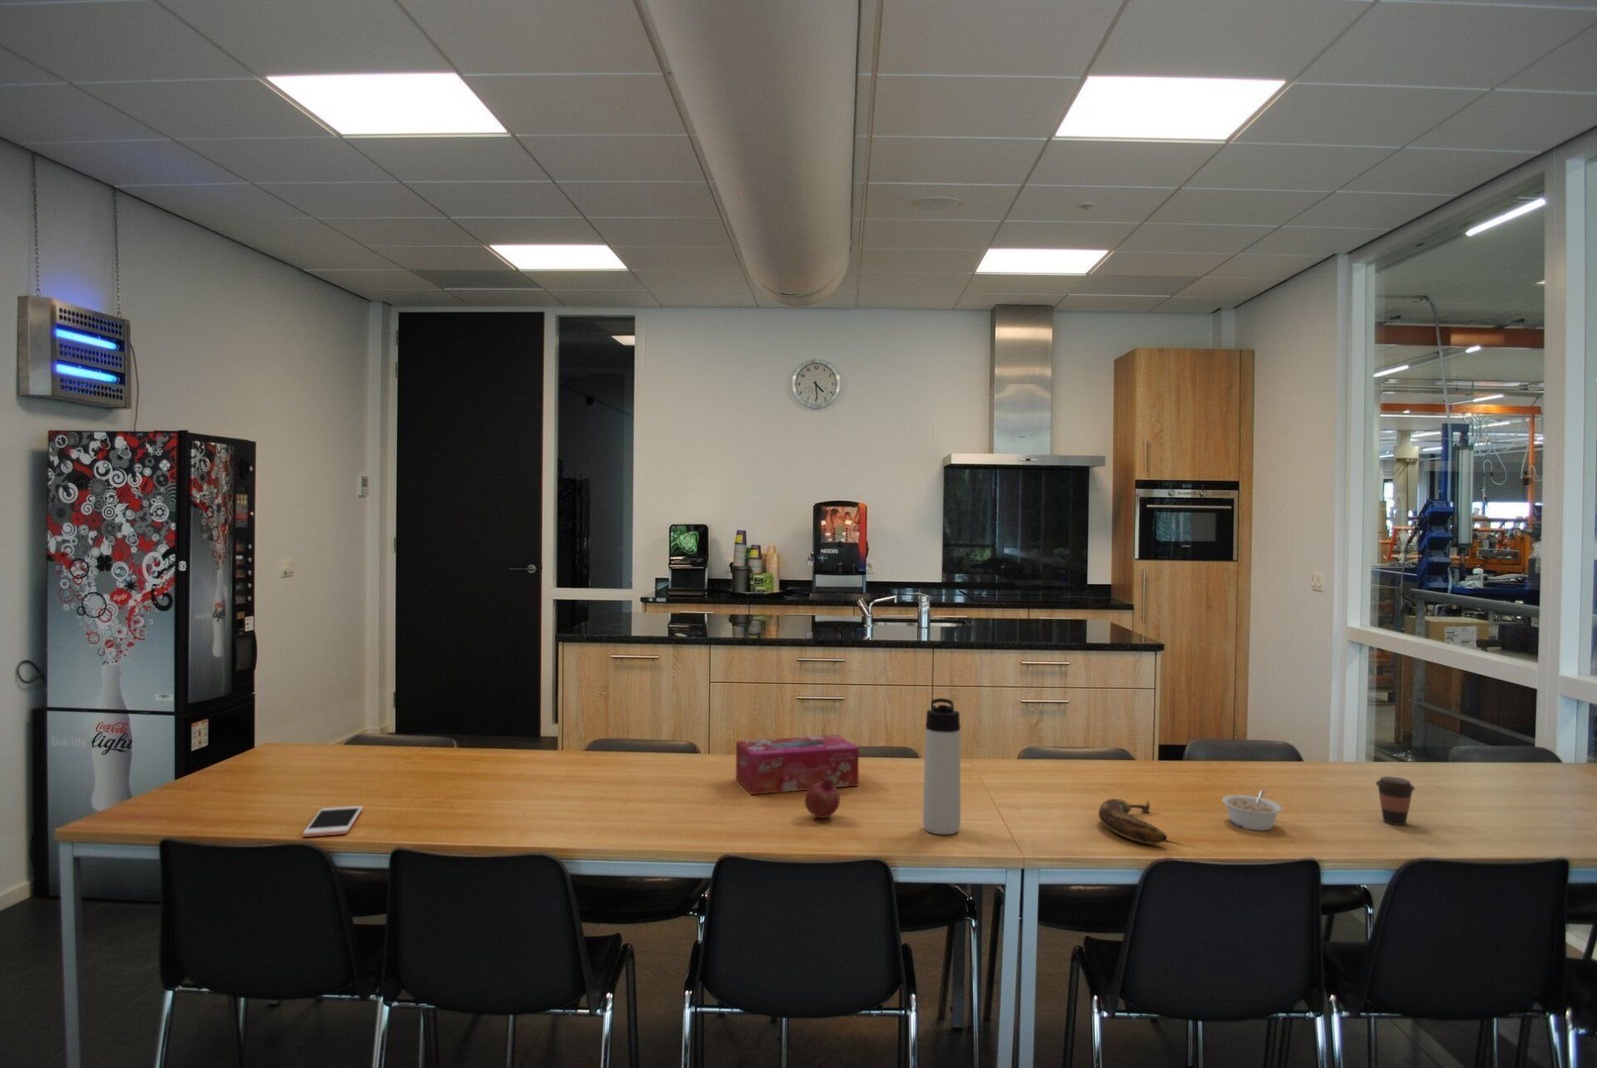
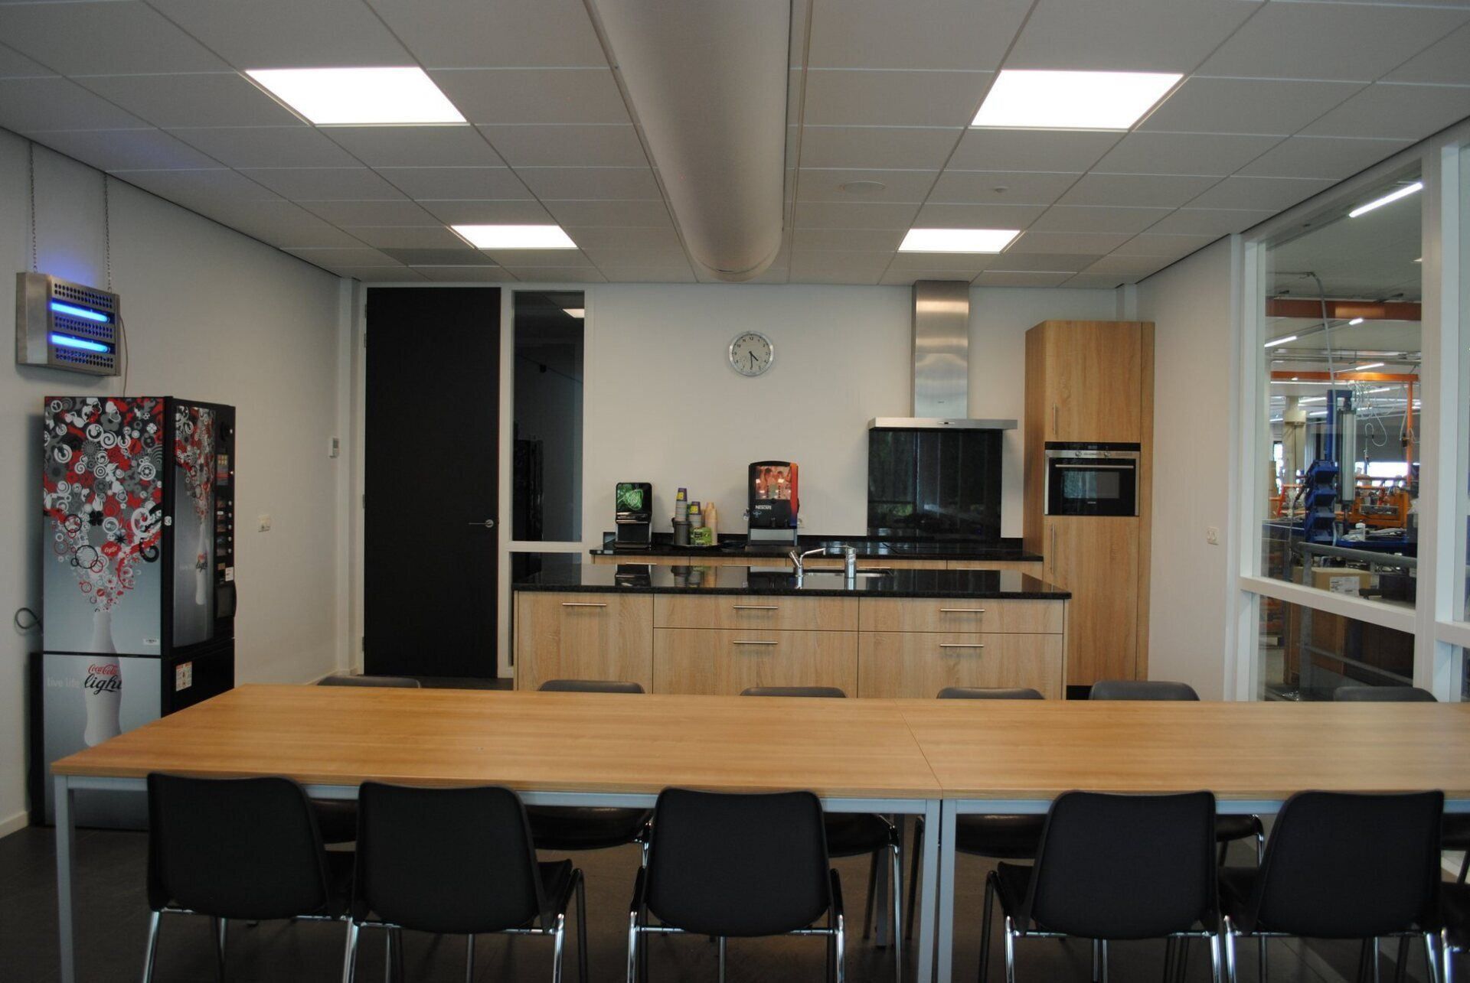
- thermos bottle (941, 764)
- fruit (822, 797)
- legume (1250, 811)
- cell phone (334, 820)
- tissue box (796, 763)
- banana (1134, 818)
- coffee cup (1394, 801)
